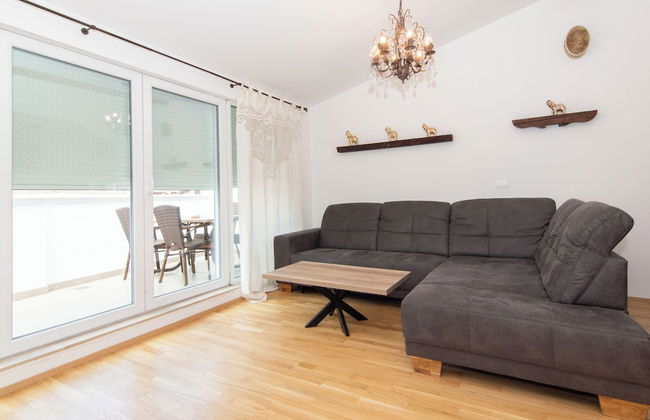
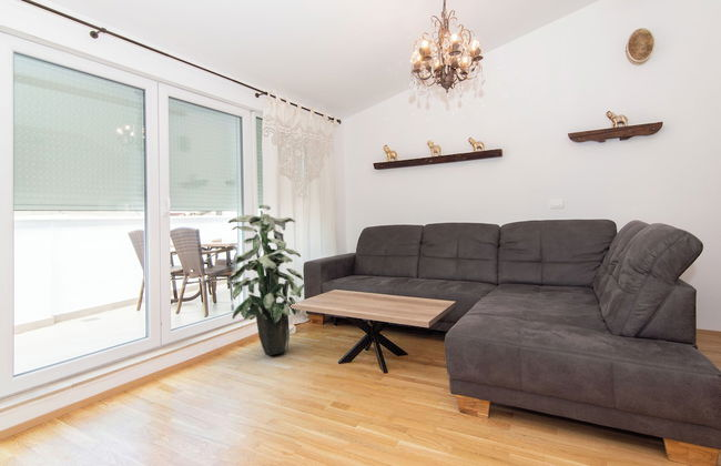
+ indoor plant (266, 278)
